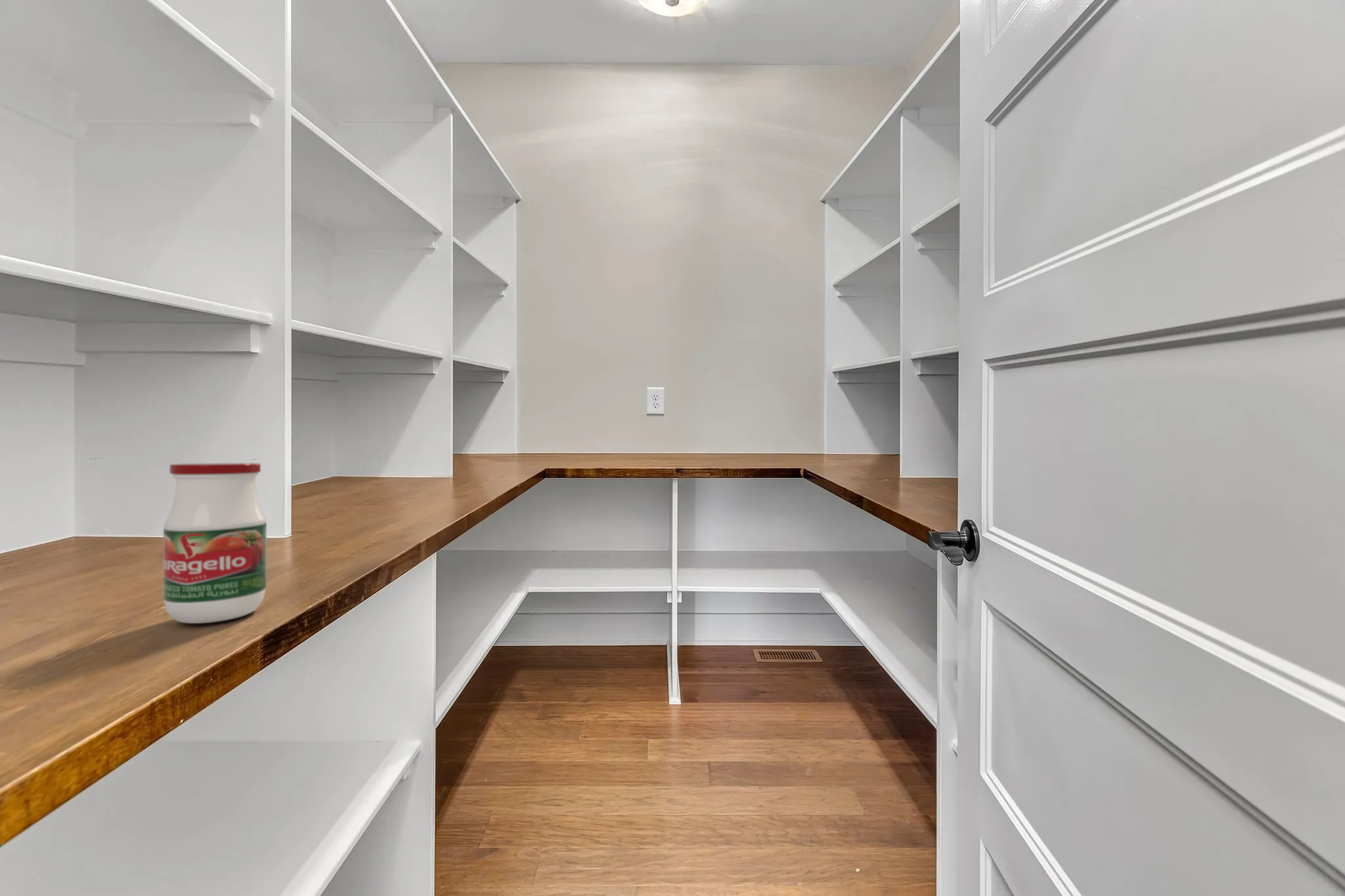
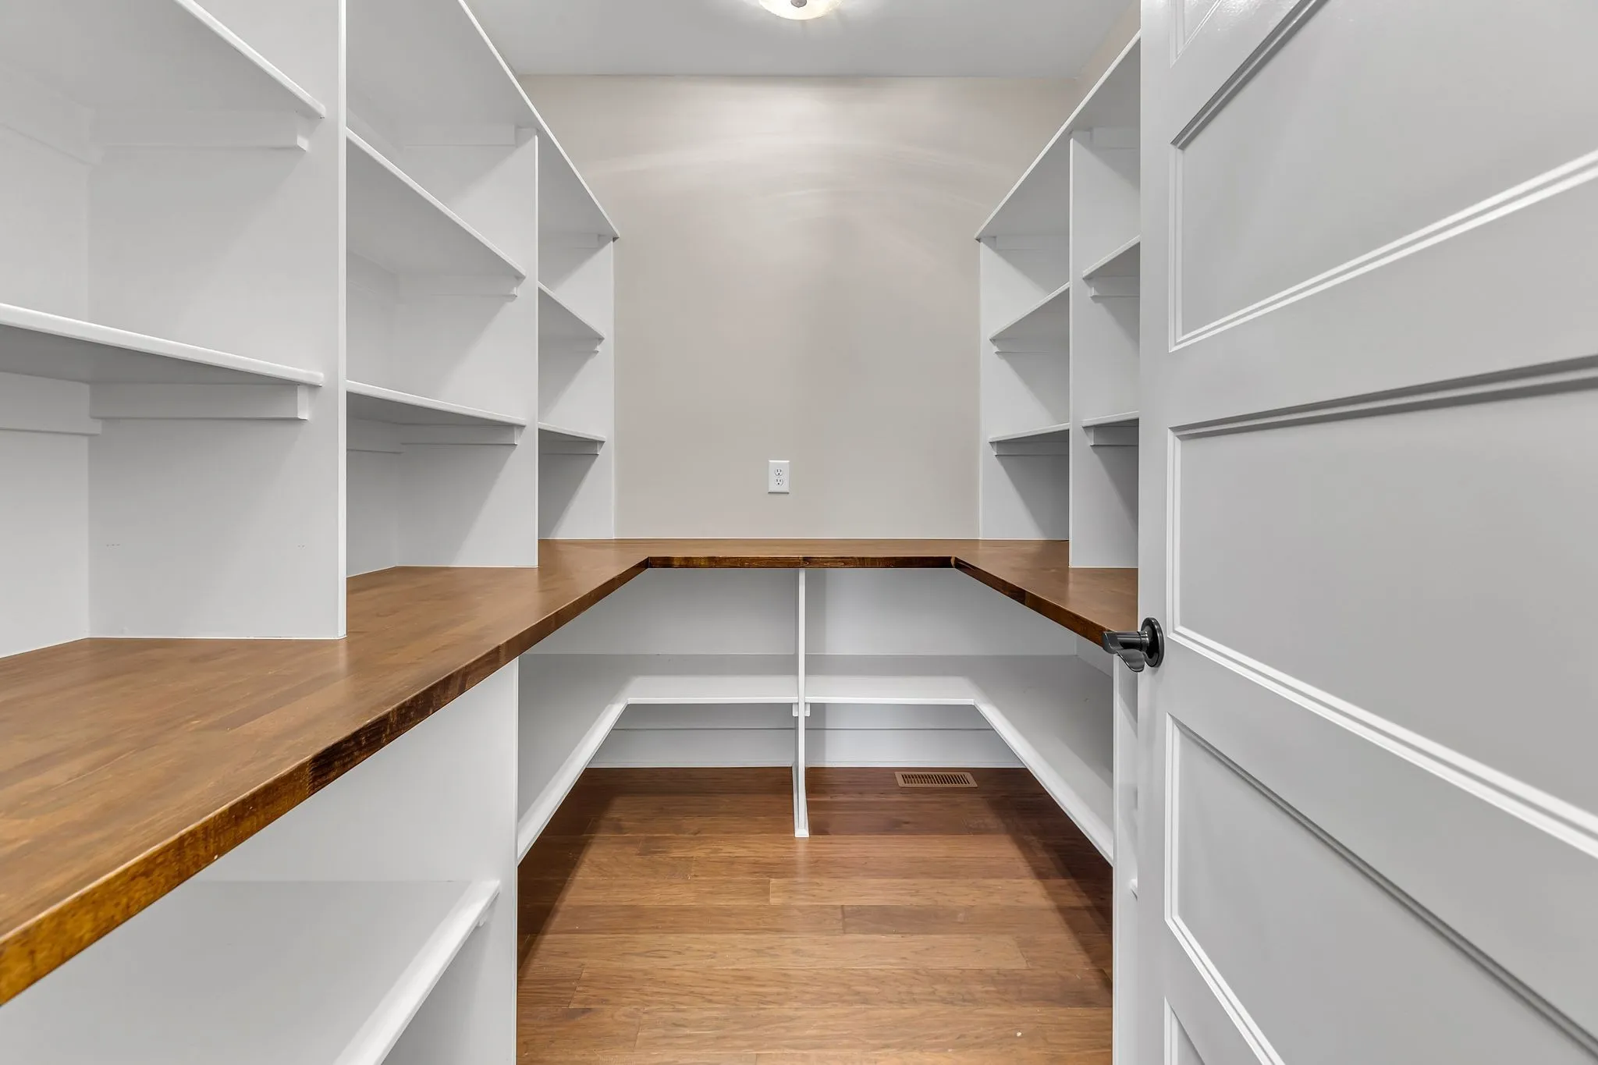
- jar (217, 539)
